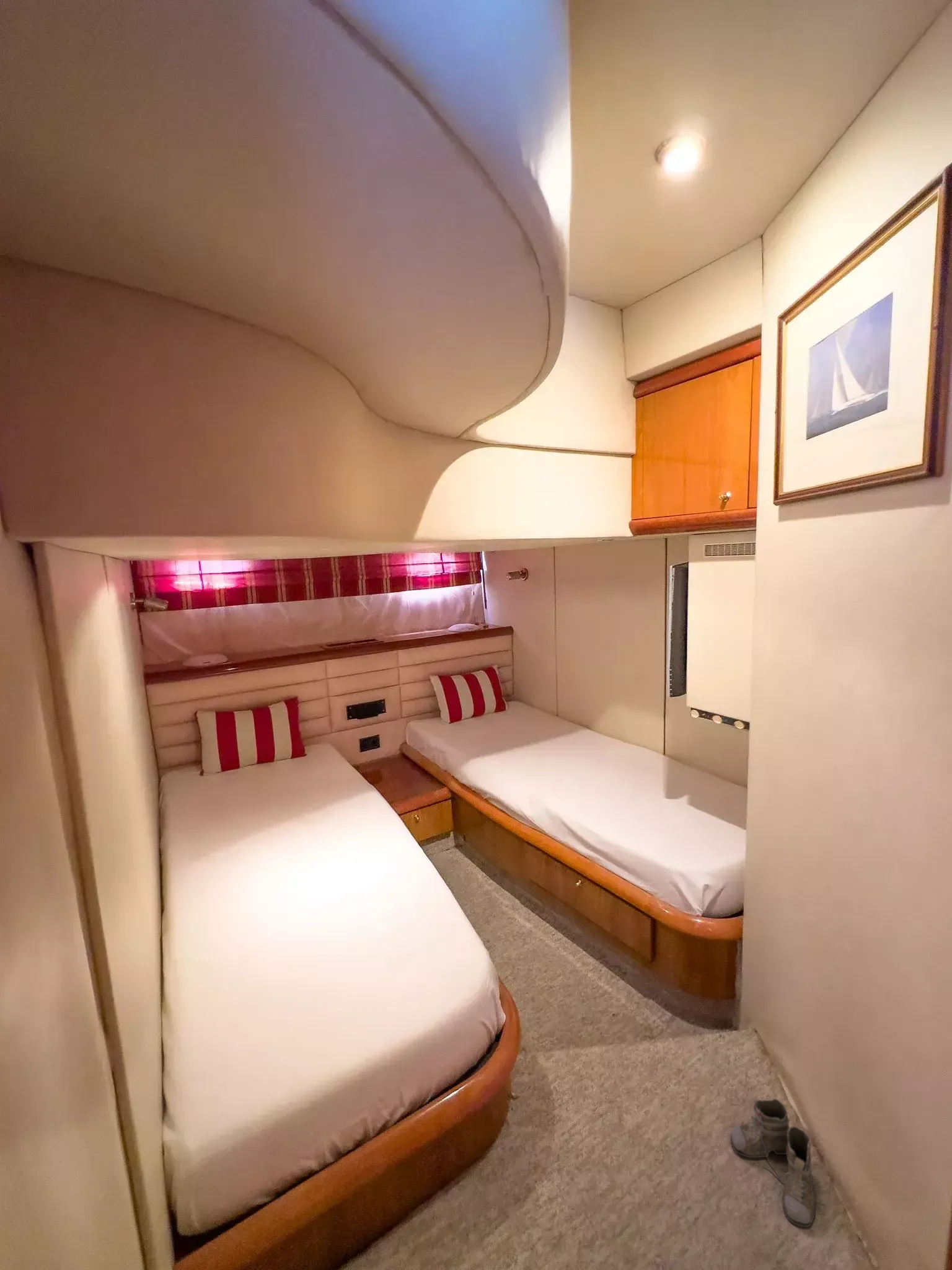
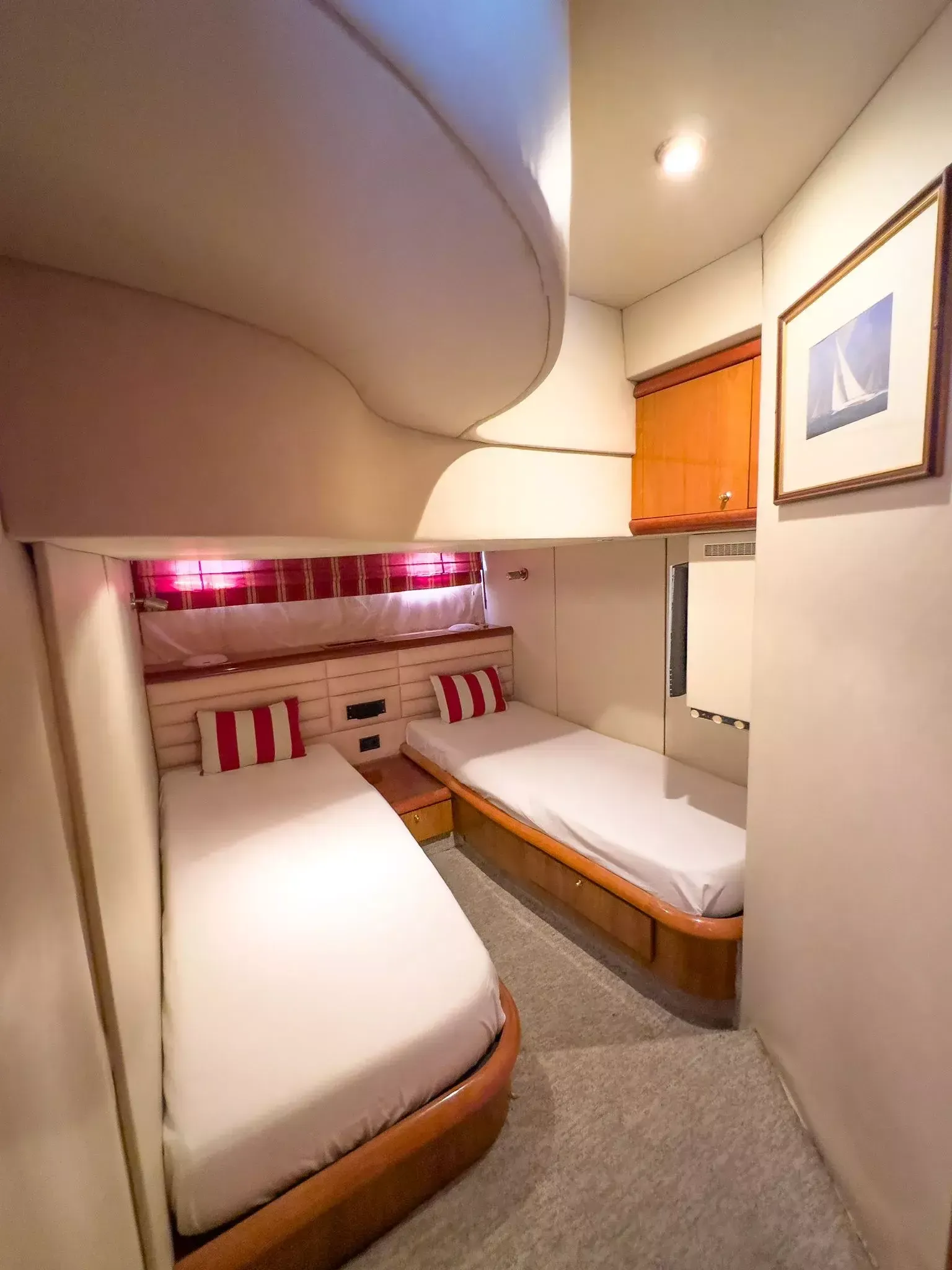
- boots (775, 1146)
